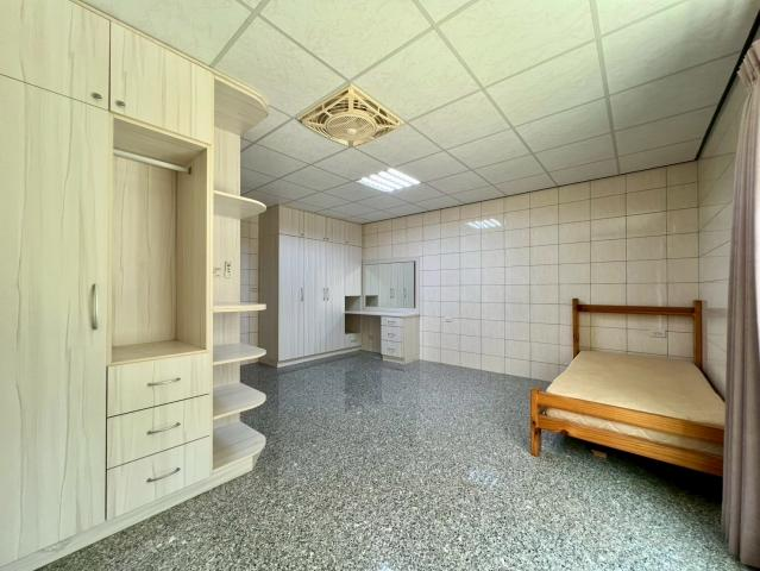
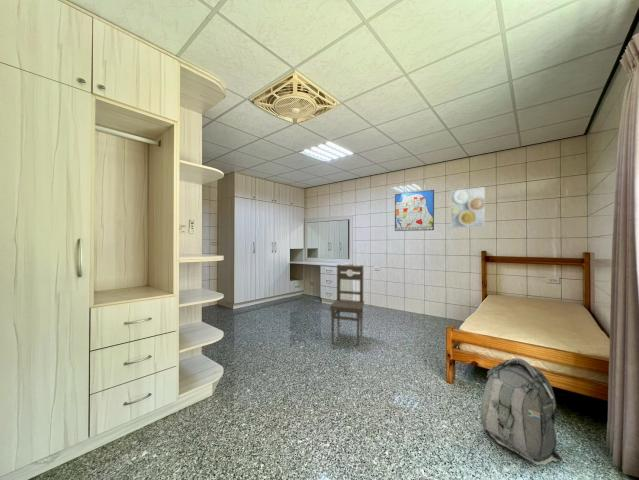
+ wall art (413, 211)
+ backpack (520, 401)
+ chair (347, 302)
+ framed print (467, 208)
